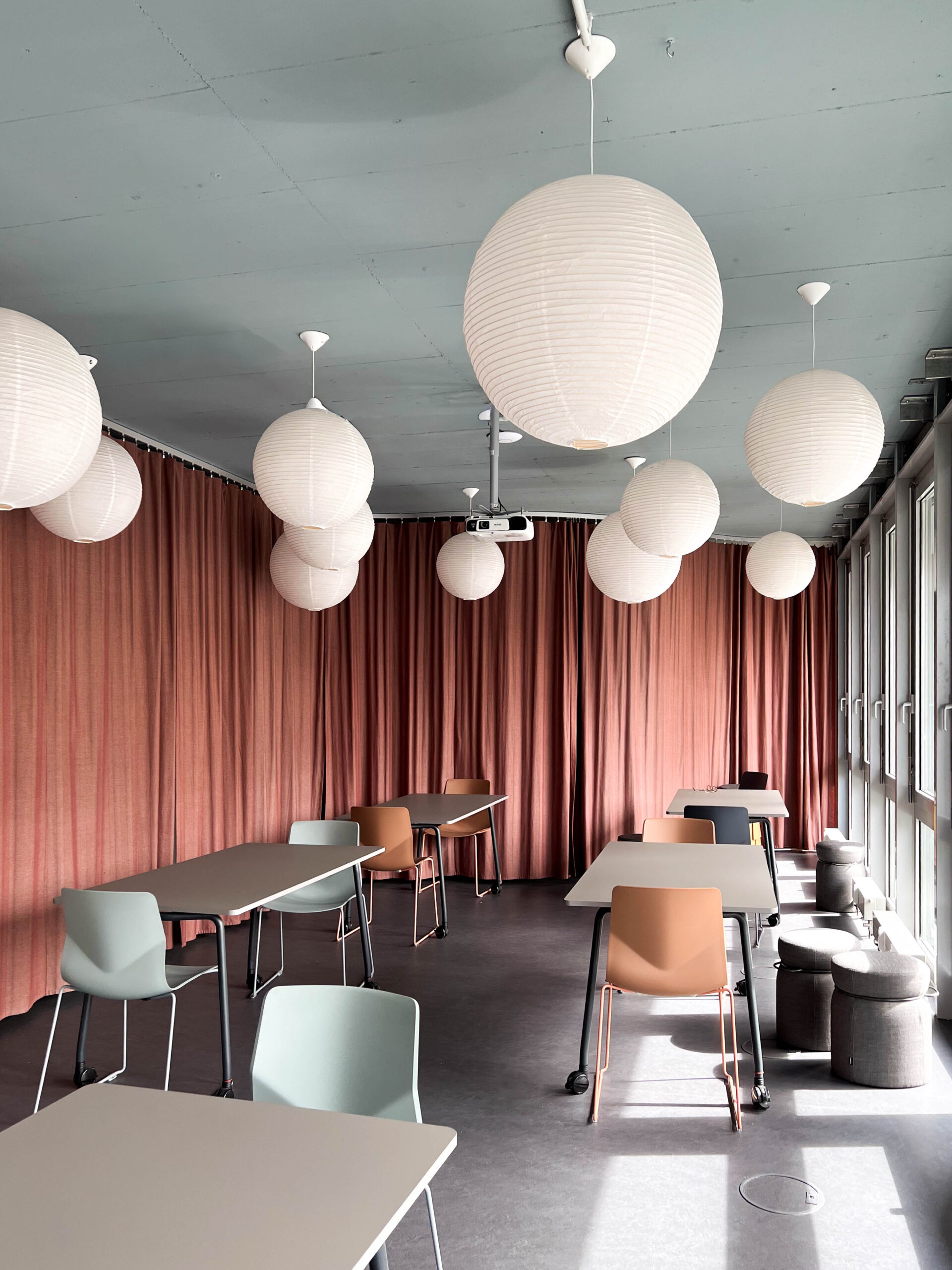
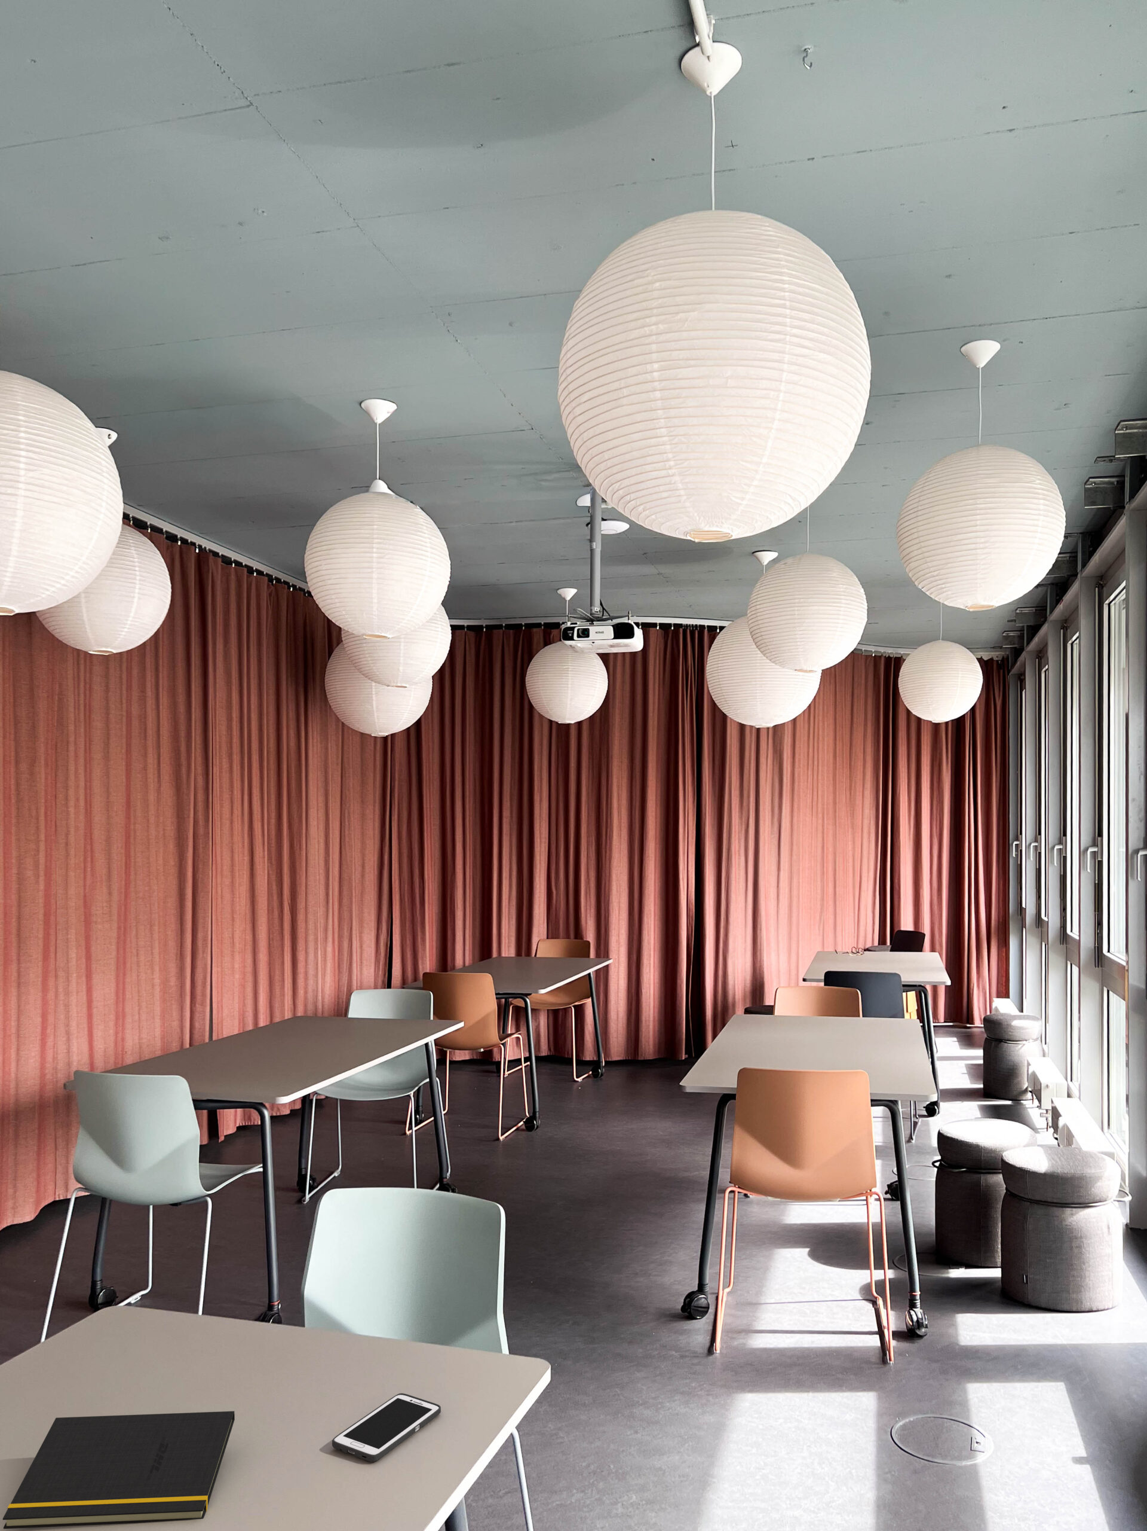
+ cell phone (388, 1426)
+ notepad (127, 1466)
